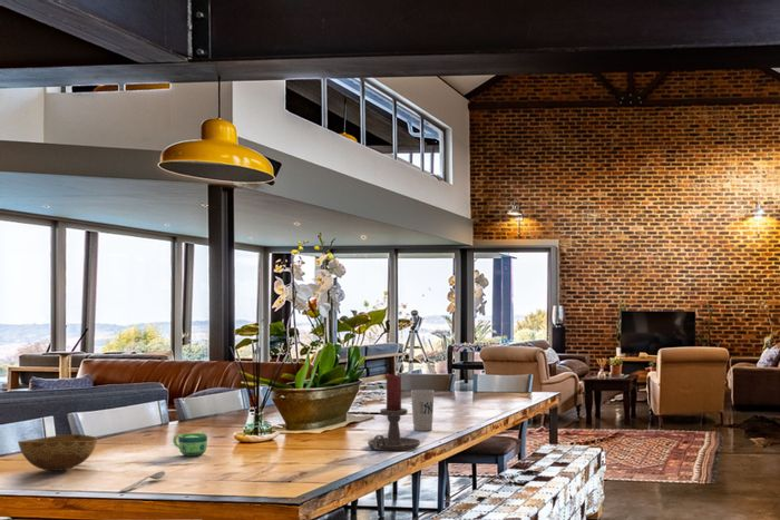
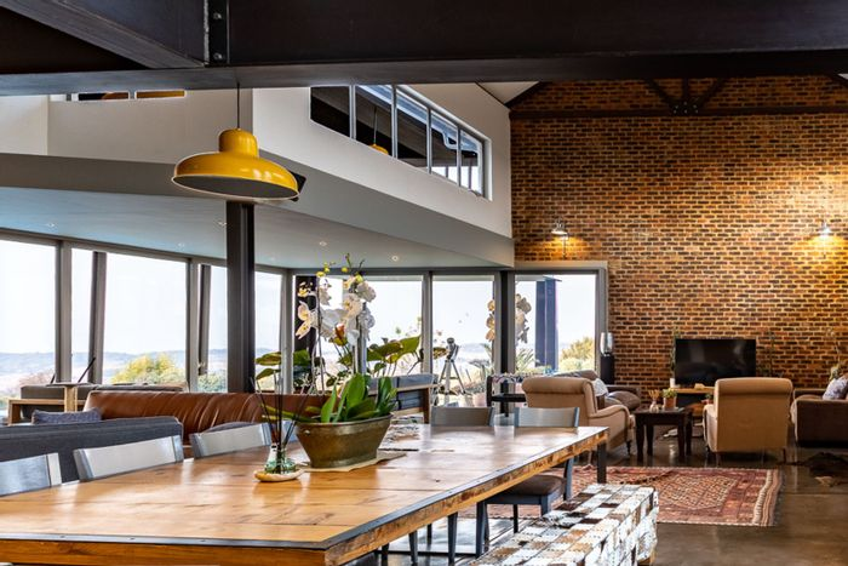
- cup (188, 444)
- cup (422, 410)
- bowl (58, 452)
- candle holder (390, 411)
- spoon (143, 480)
